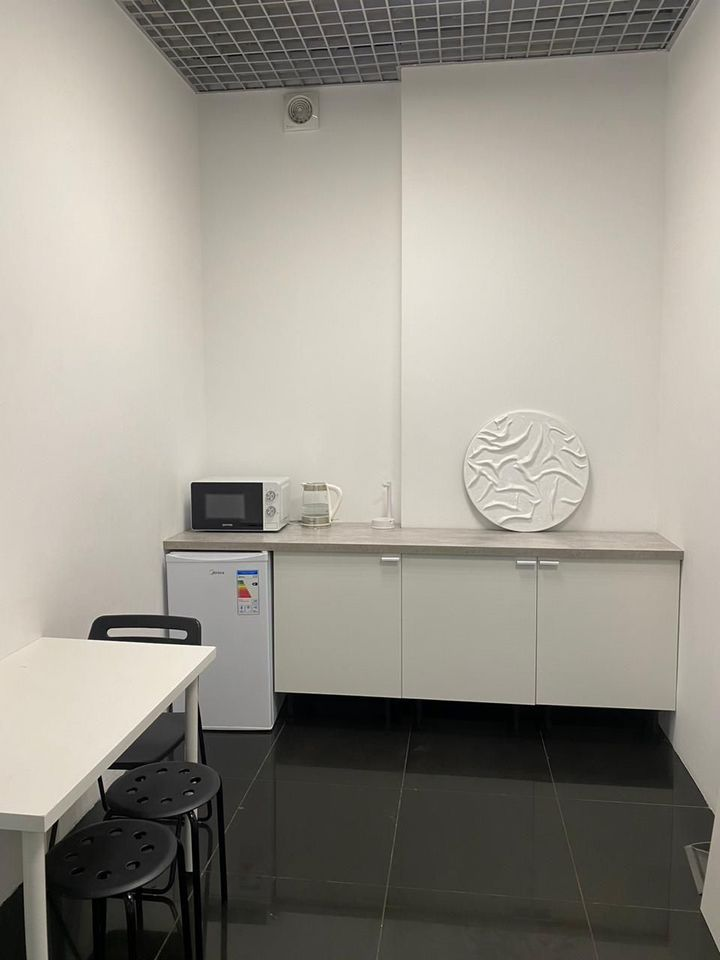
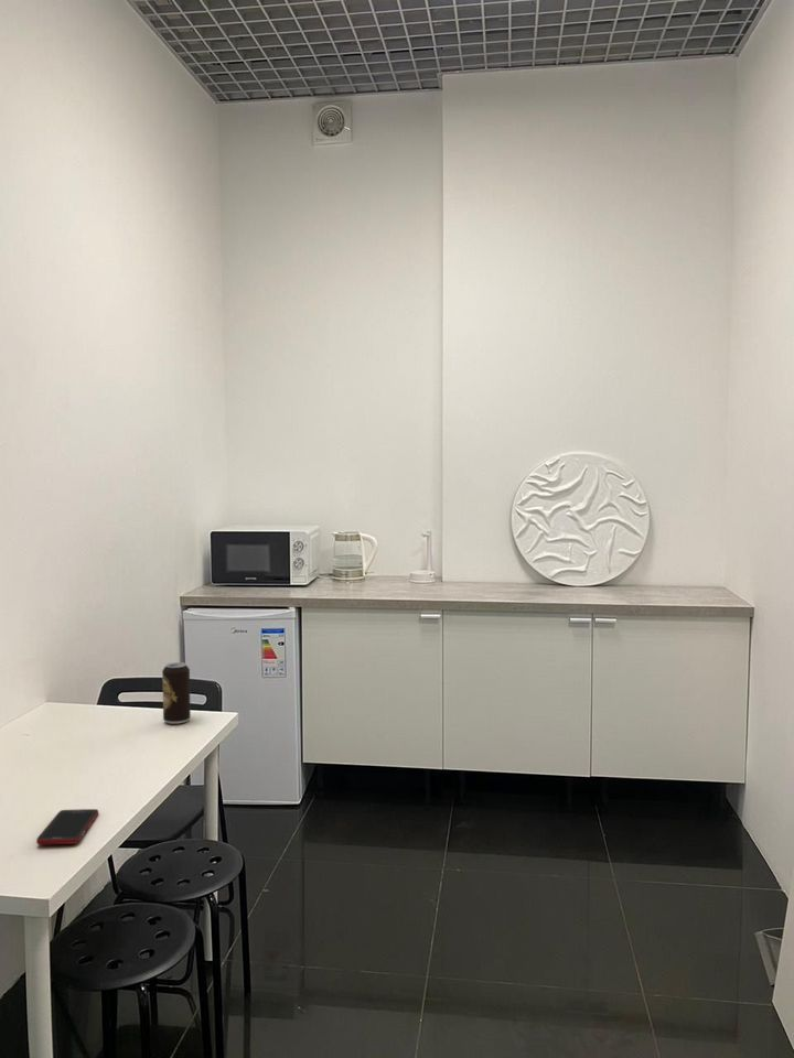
+ beverage can (176, 692)
+ cell phone (68, 825)
